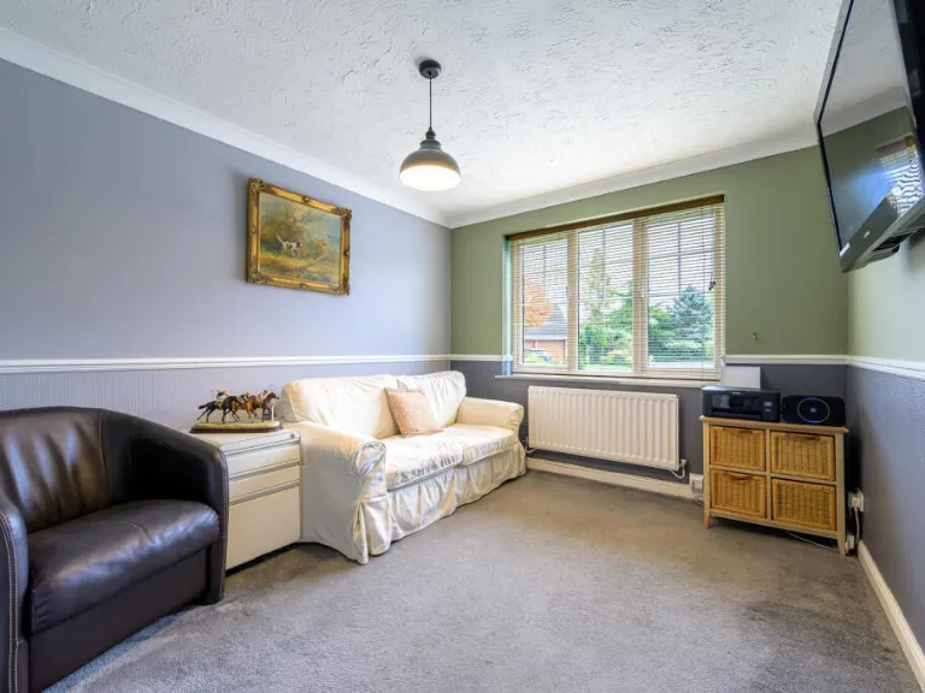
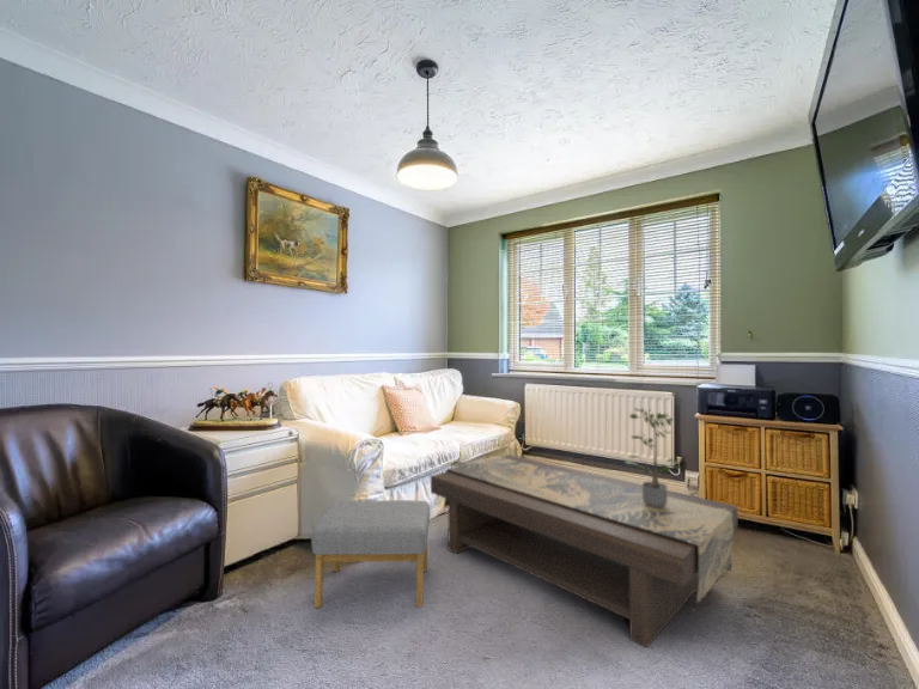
+ potted plant (651, 449)
+ coffee table (566, 524)
+ footstool (375, 548)
